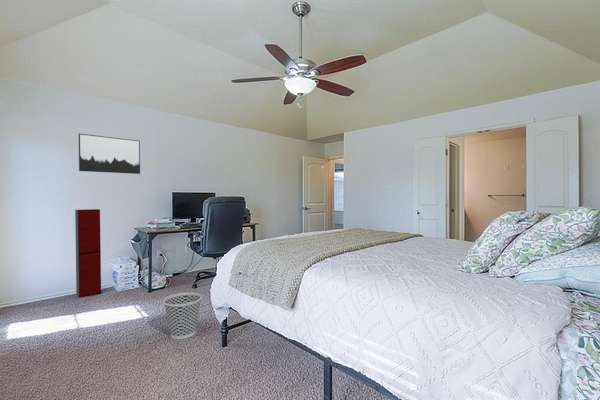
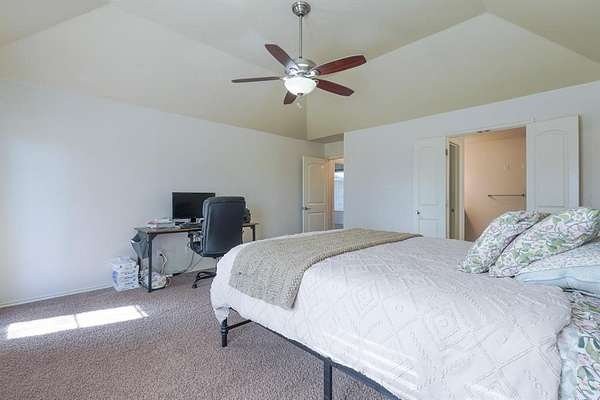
- wall art (111, 155)
- wastebasket (183, 315)
- locker (88, 251)
